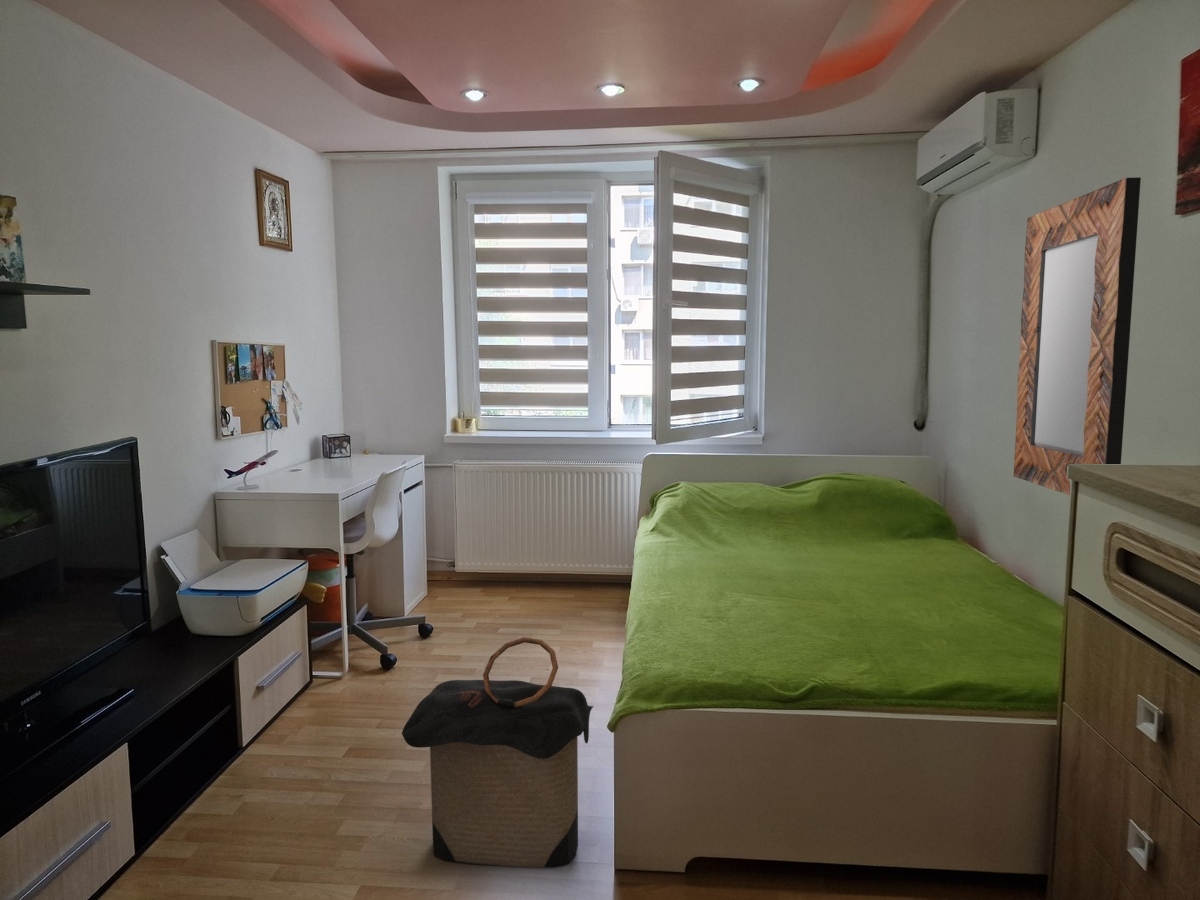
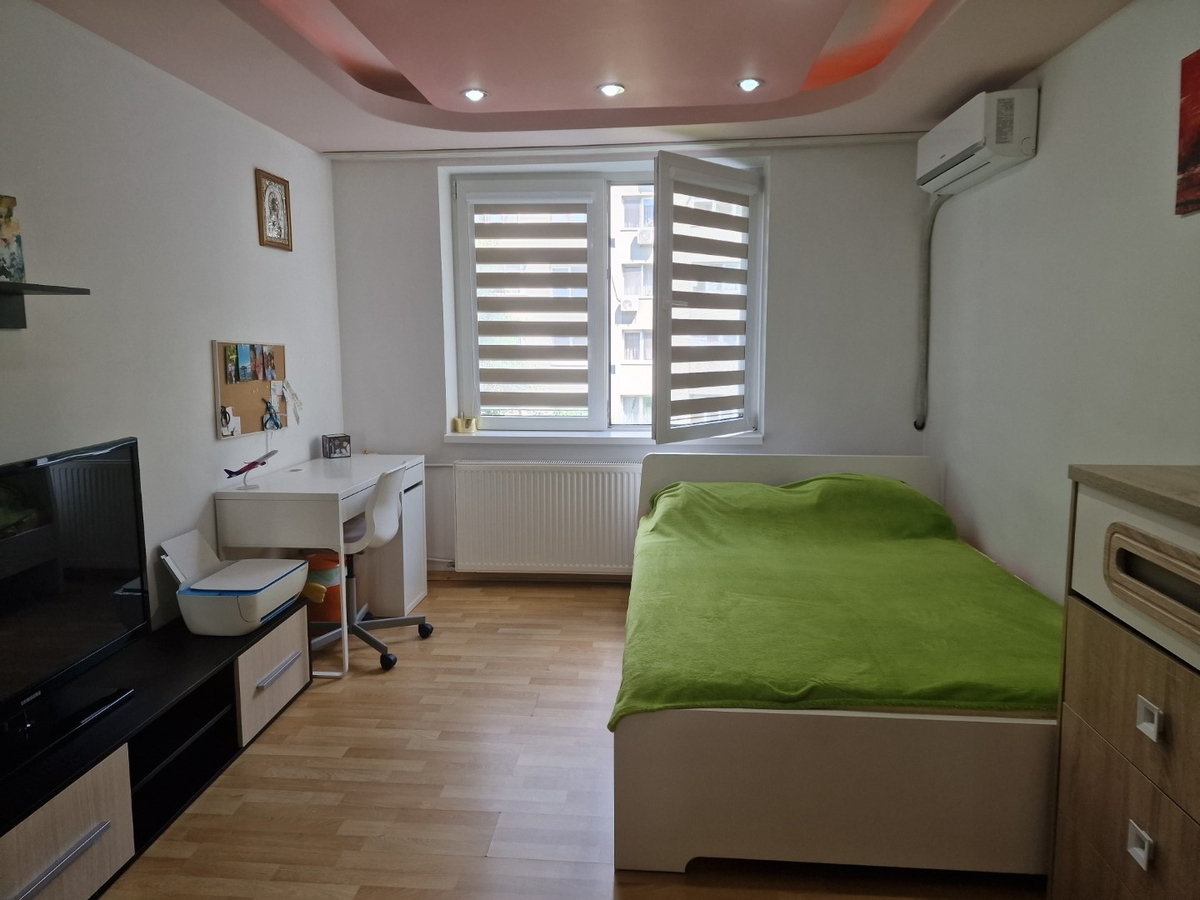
- laundry hamper (499, 748)
- home mirror (1067, 347)
